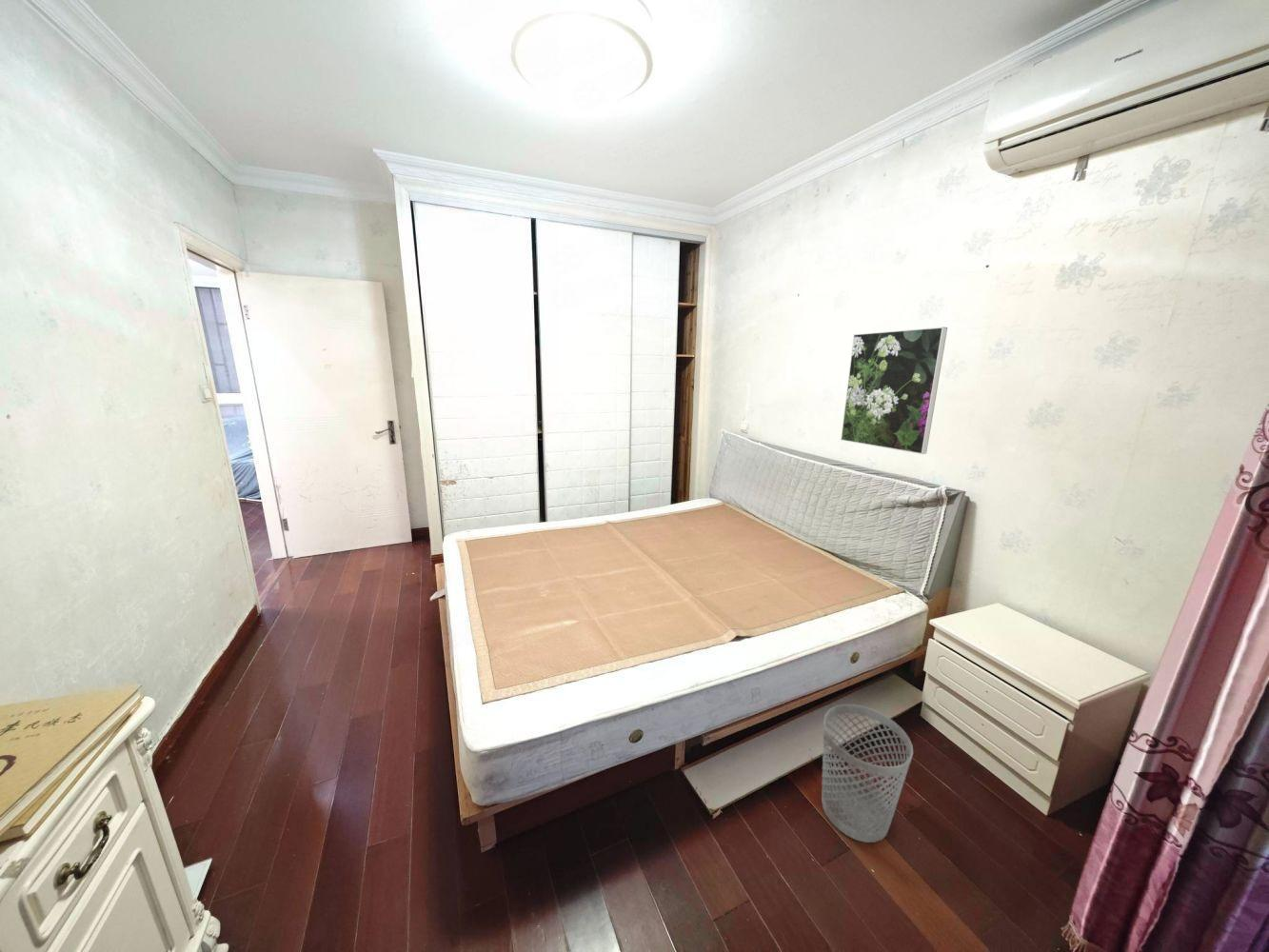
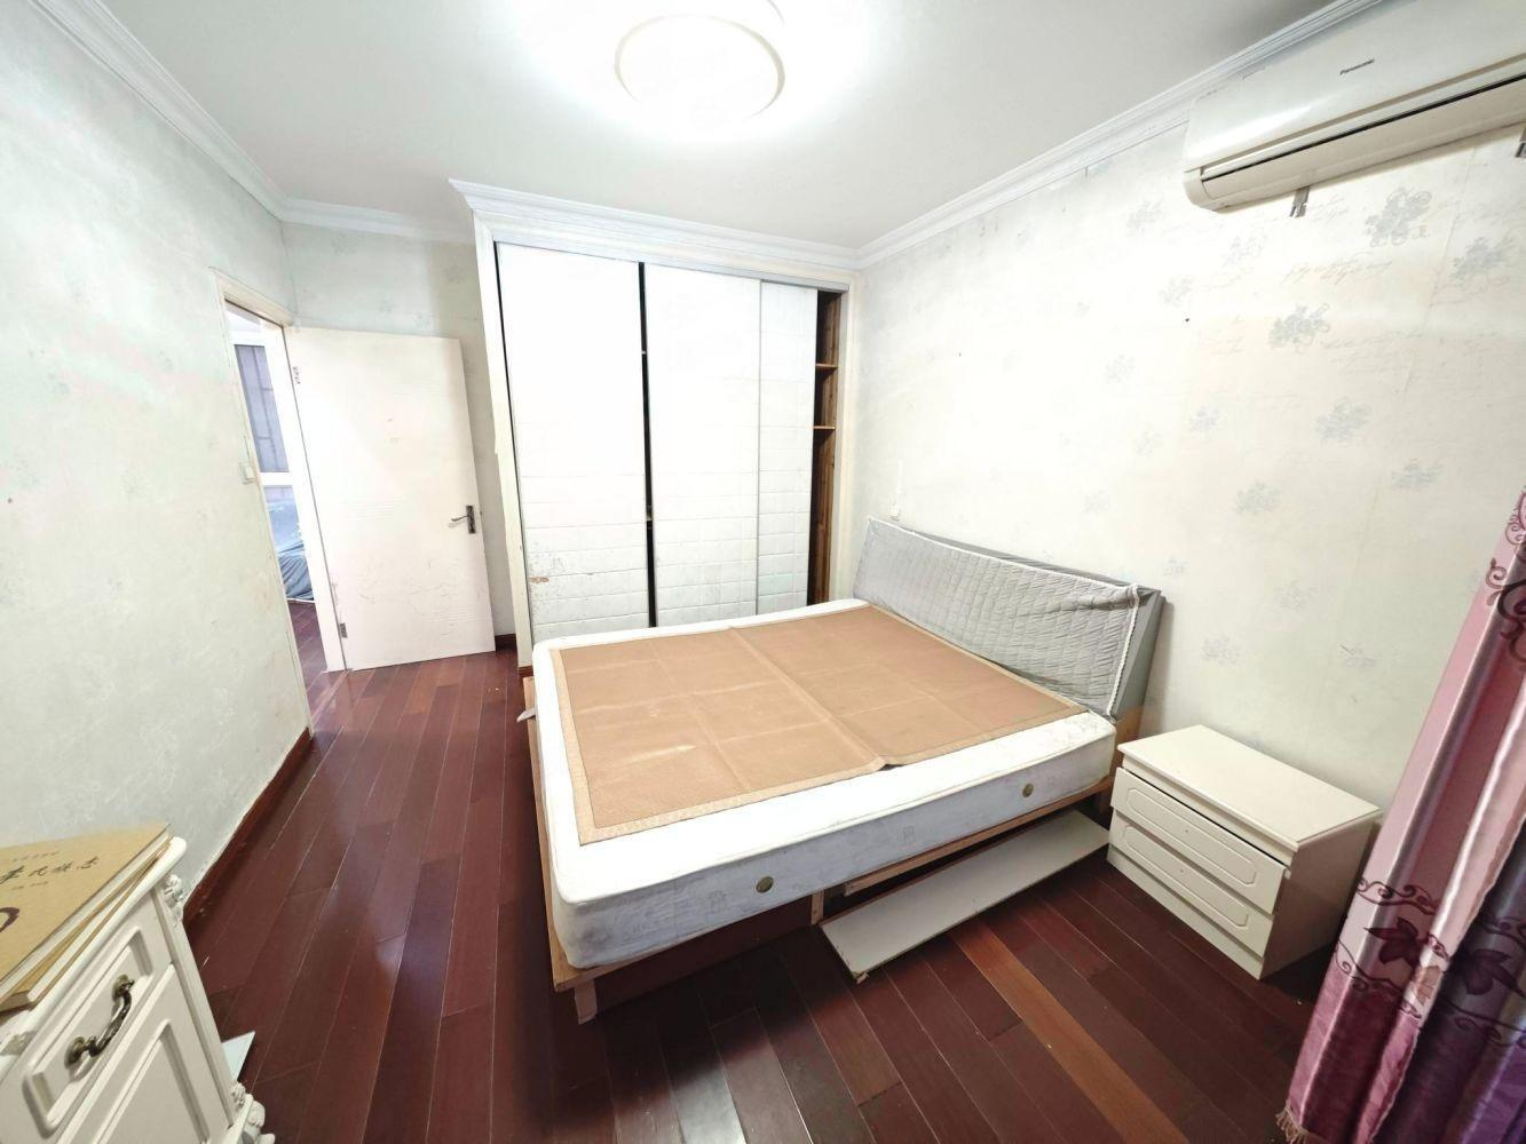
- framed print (887, 390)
- wastebasket (860, 773)
